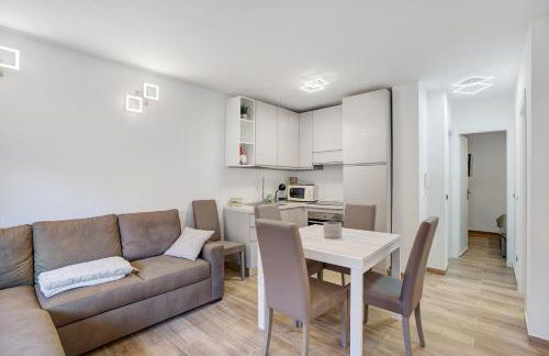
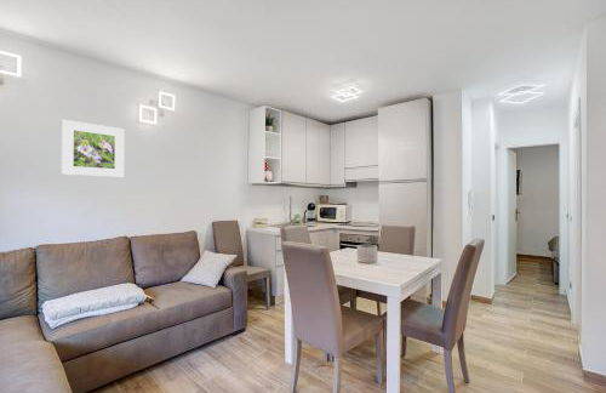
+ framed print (95, 150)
